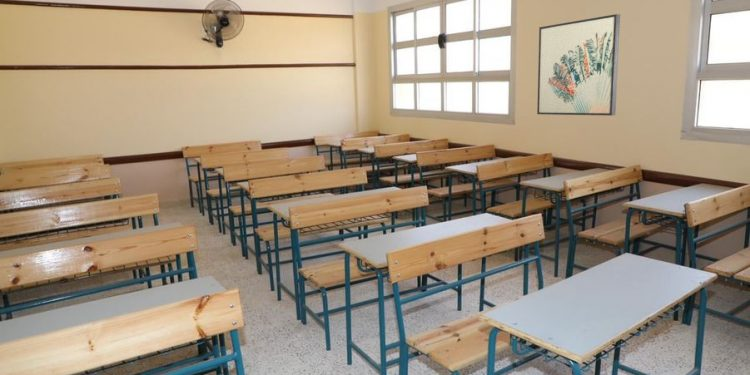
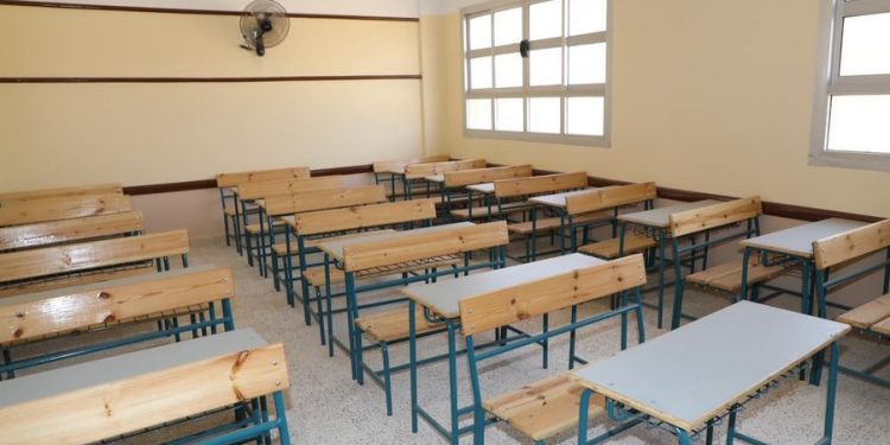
- wall art (575, 68)
